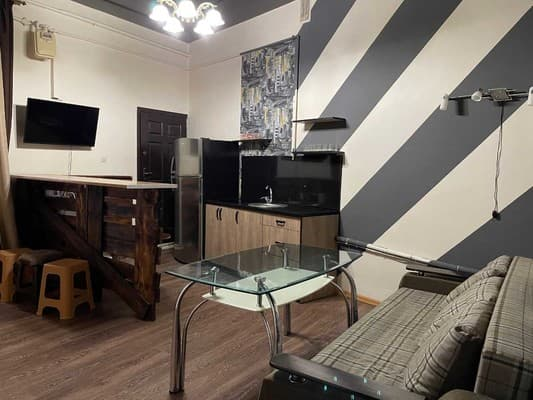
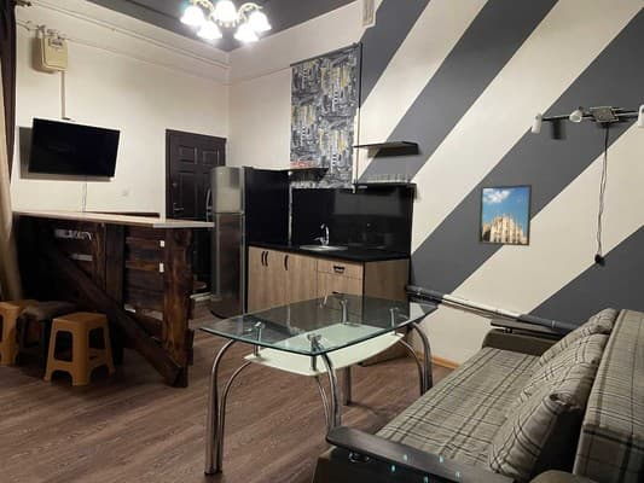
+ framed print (504, 215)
